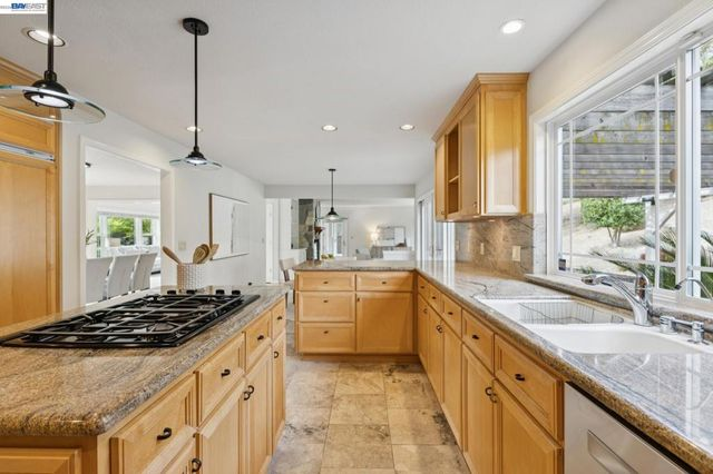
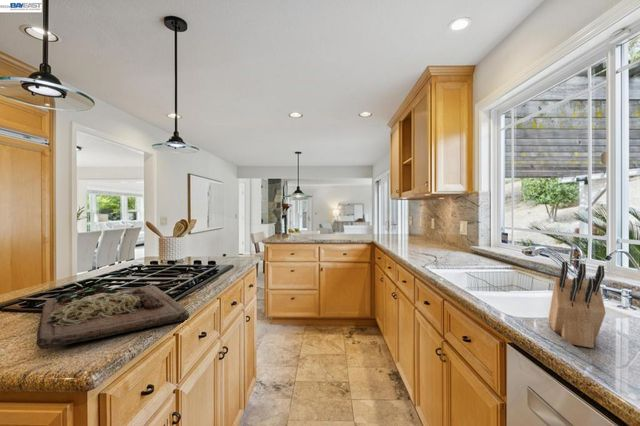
+ cutting board (112, 300)
+ knife block (574, 297)
